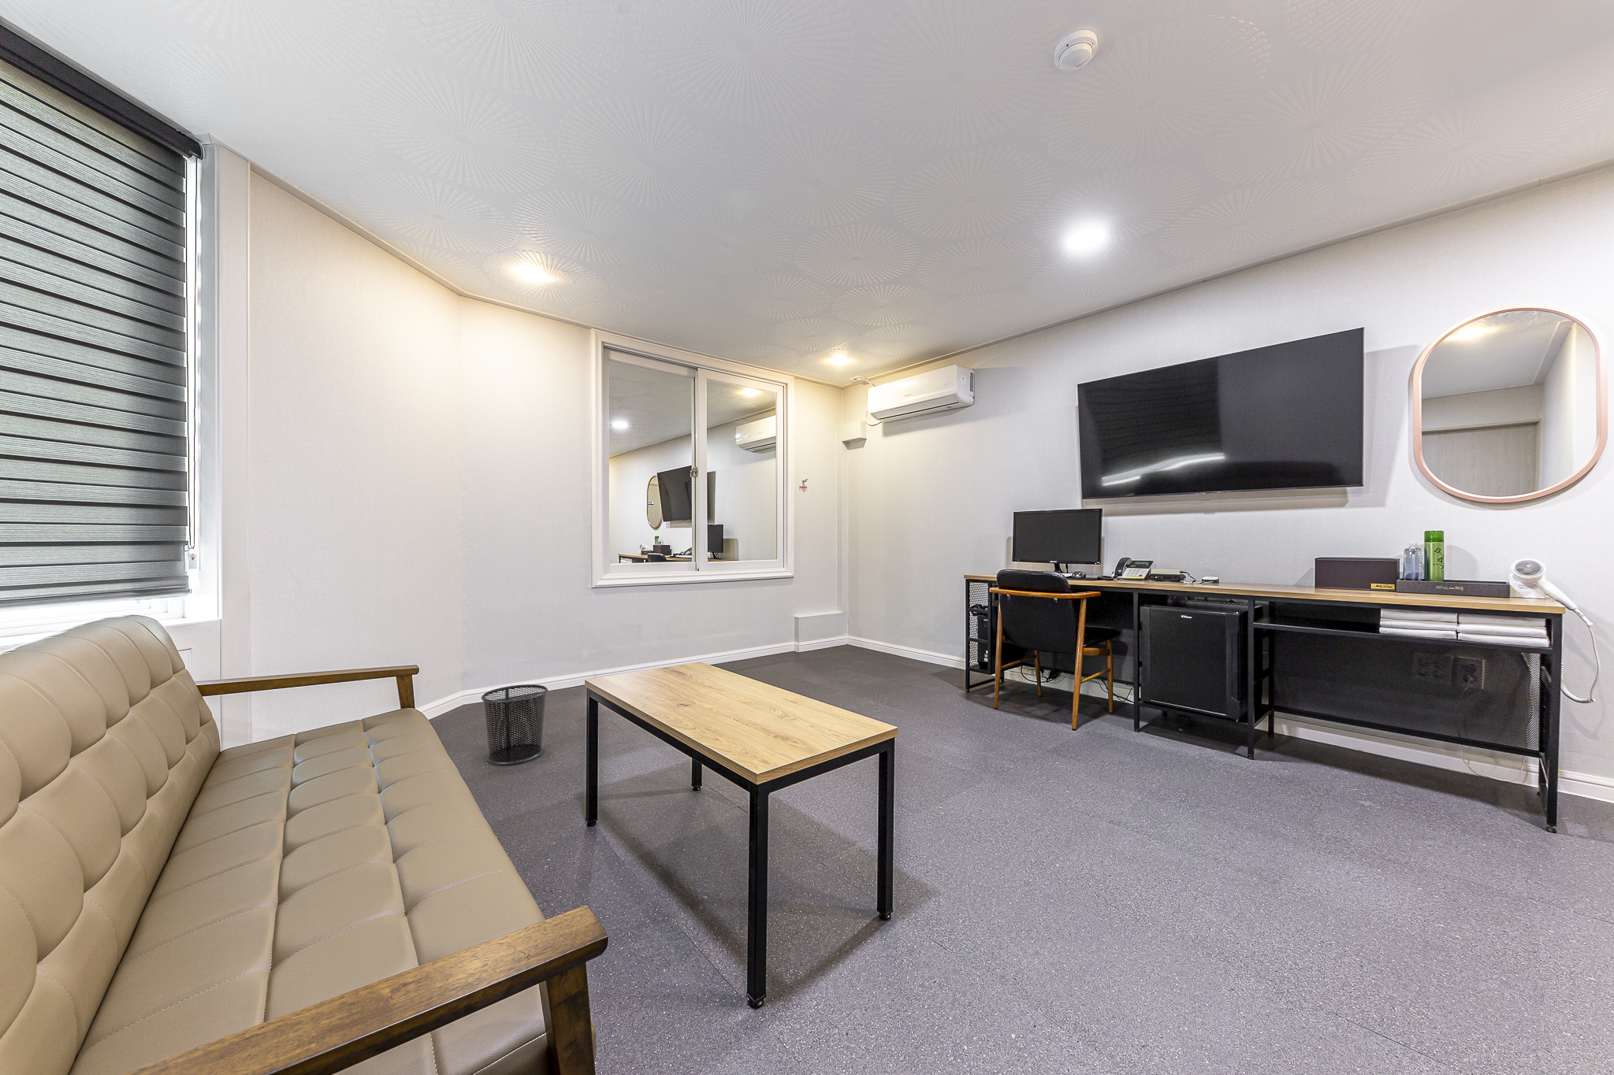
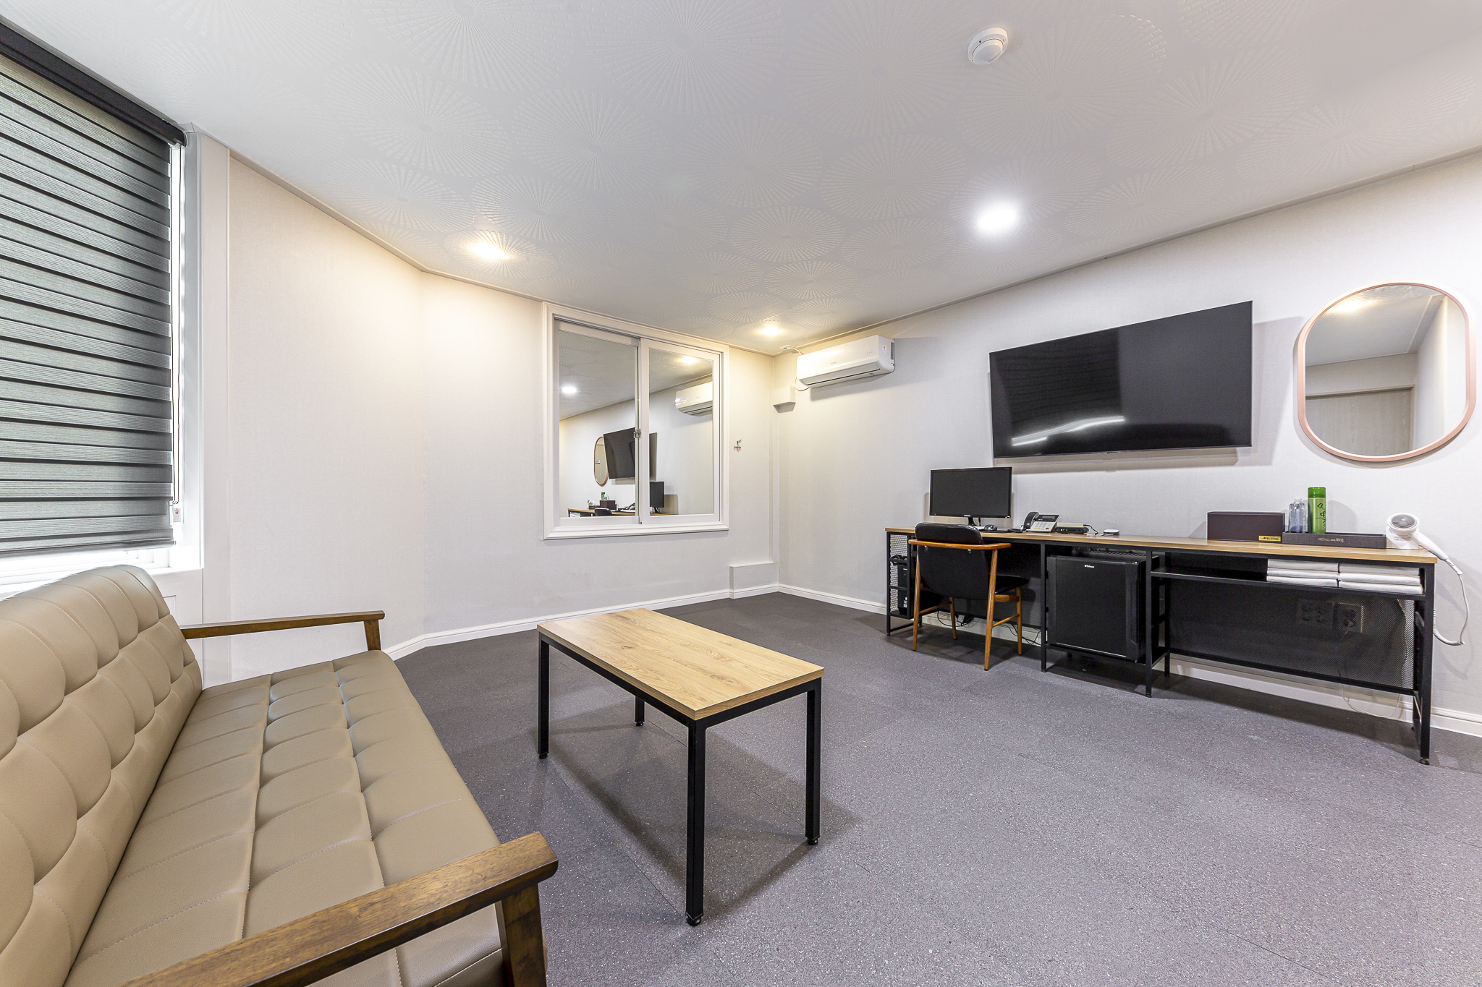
- waste bin (516, 723)
